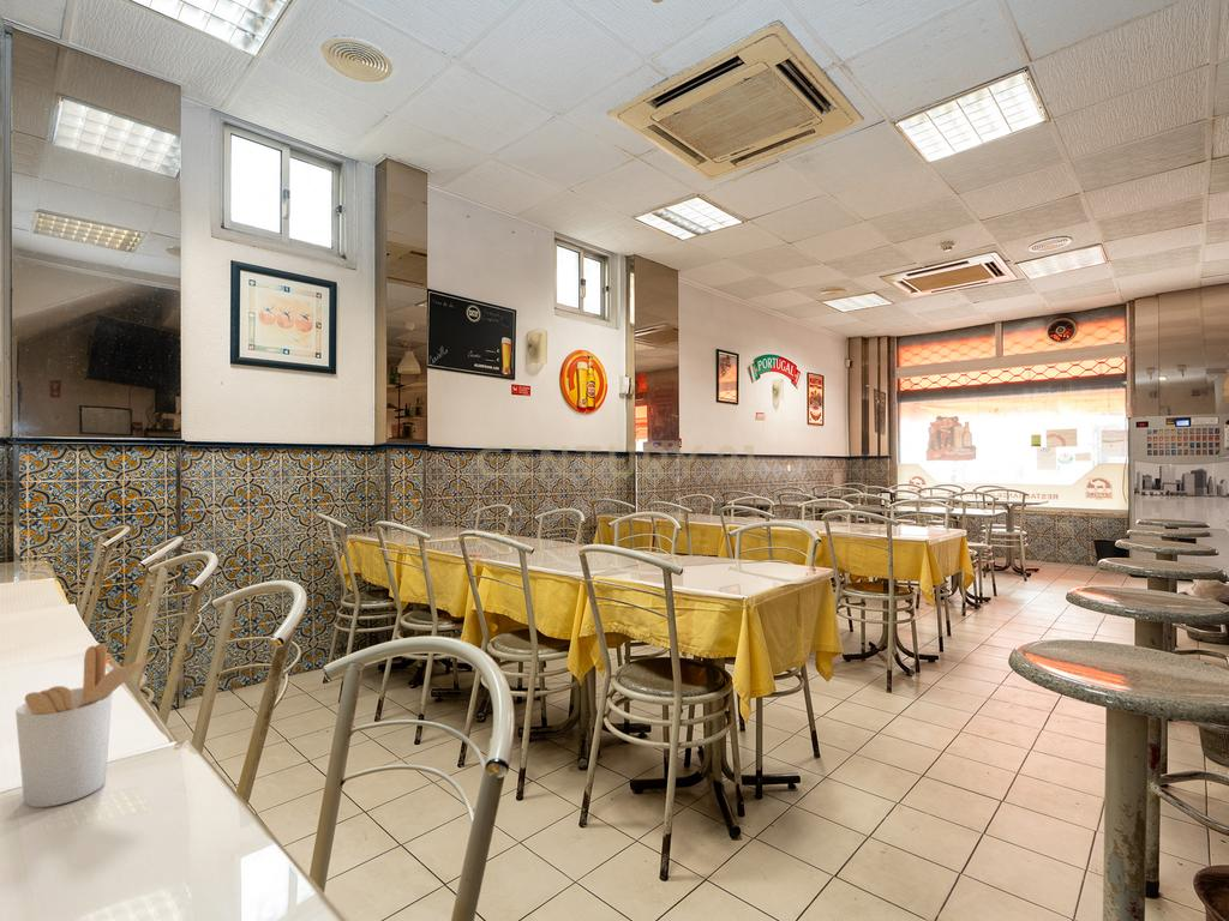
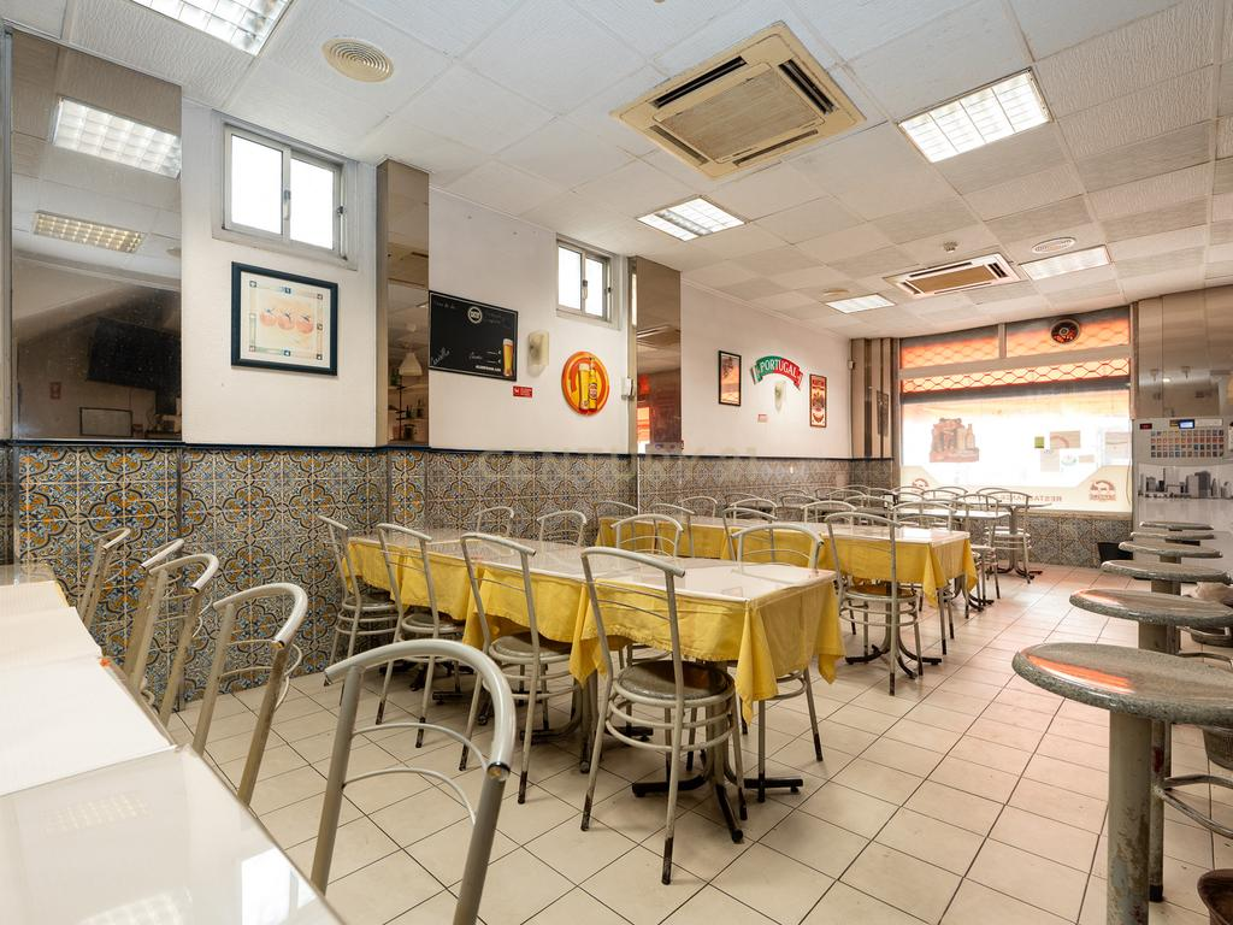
- utensil holder (86, 722)
